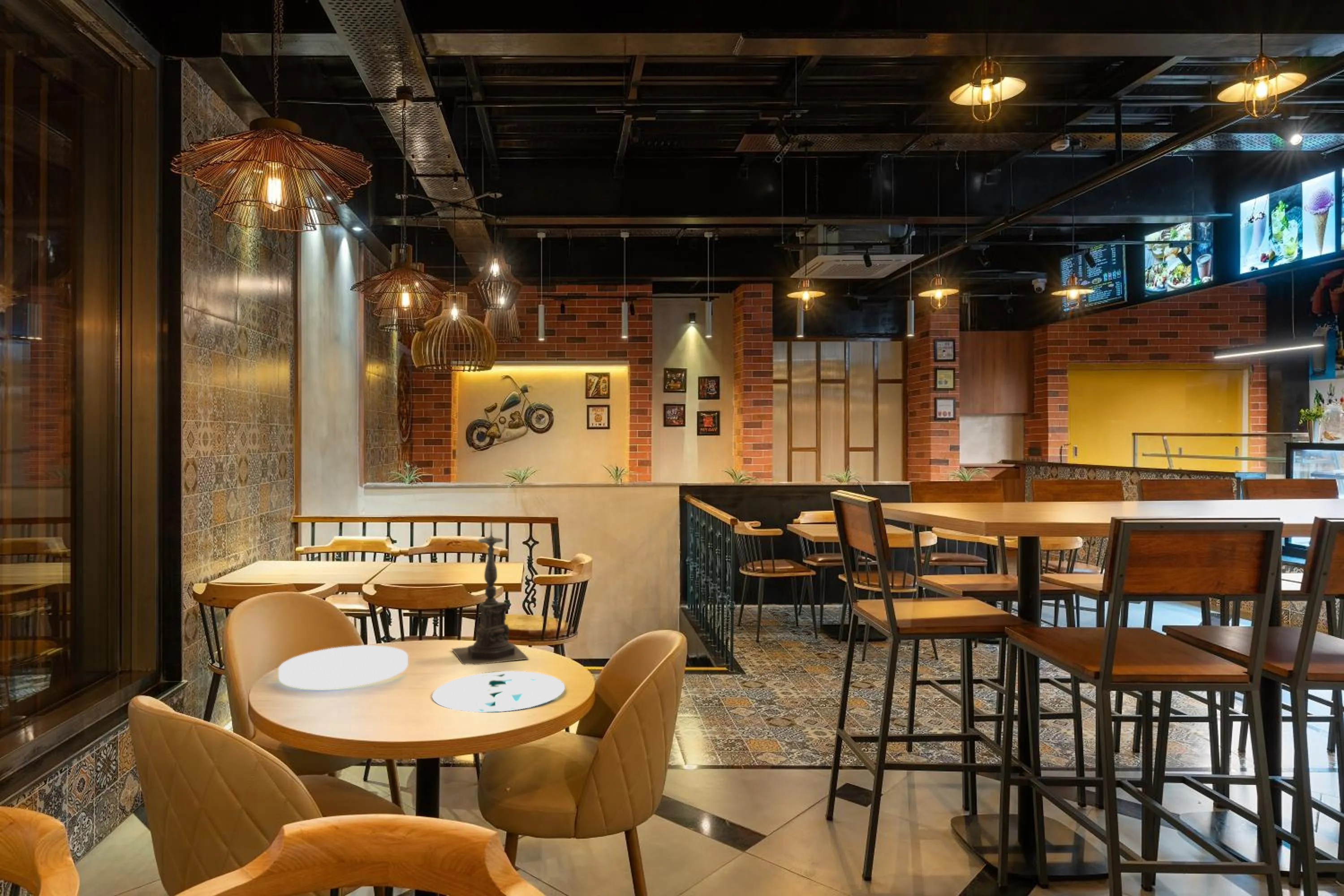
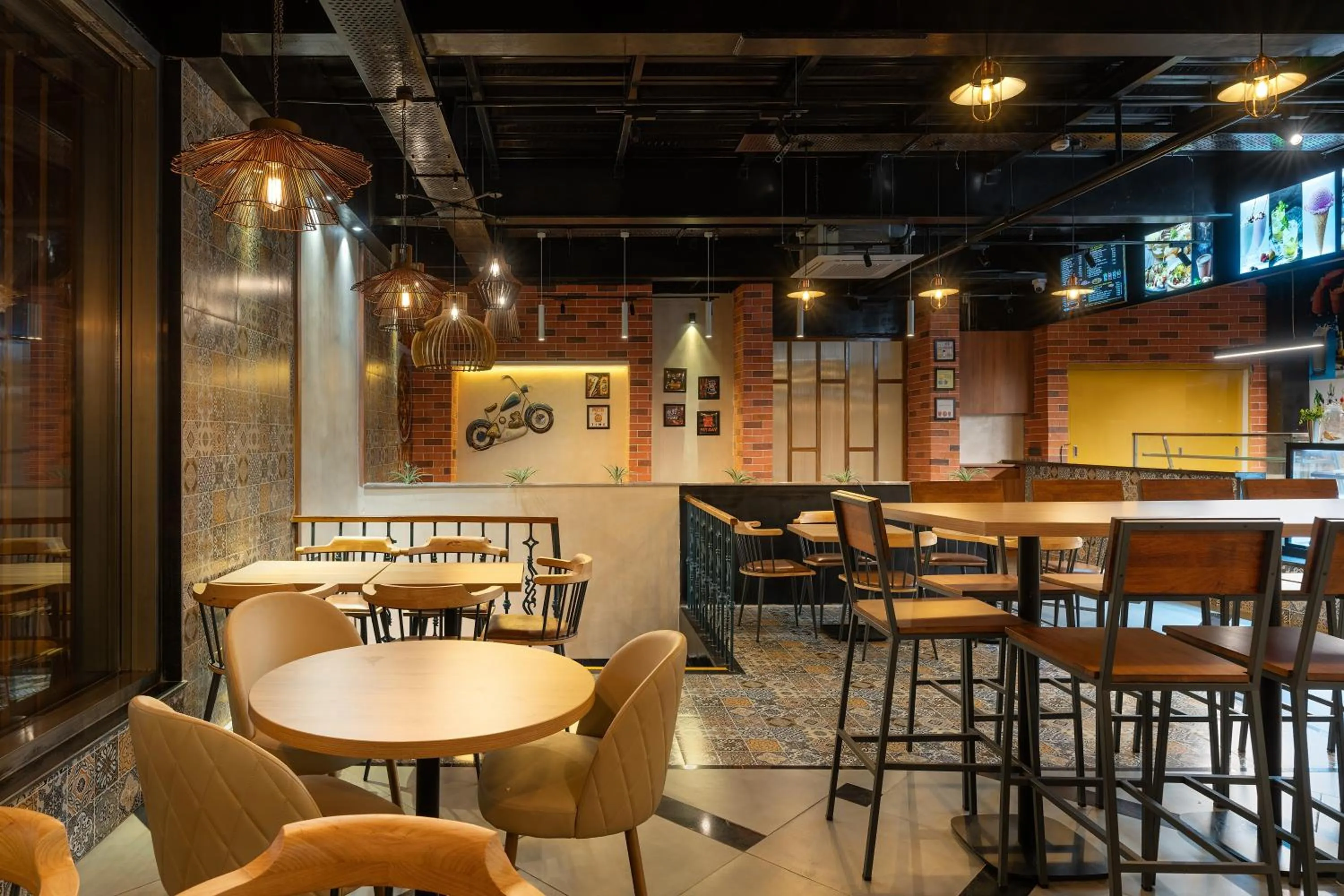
- plate (345, 665)
- plate (500, 684)
- candle holder (489, 587)
